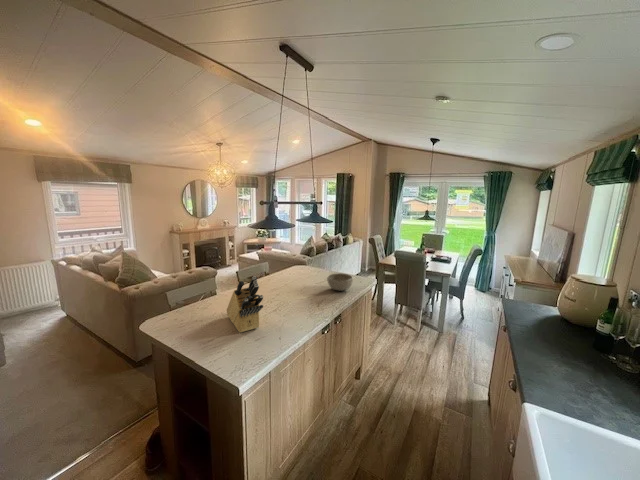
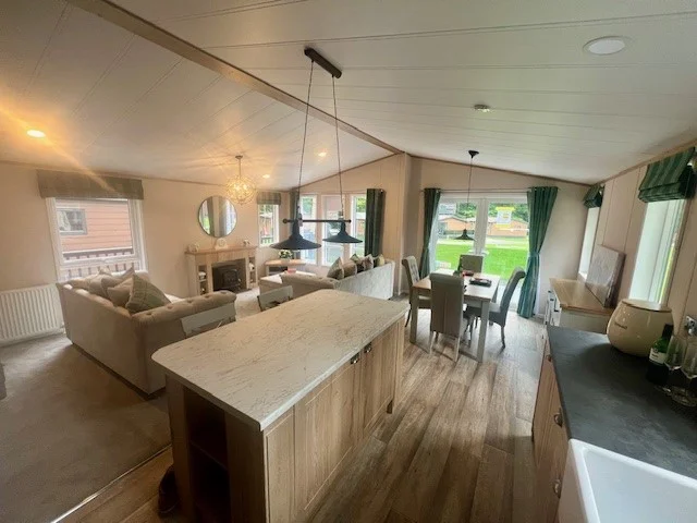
- bowl (339, 283)
- knife block (243, 298)
